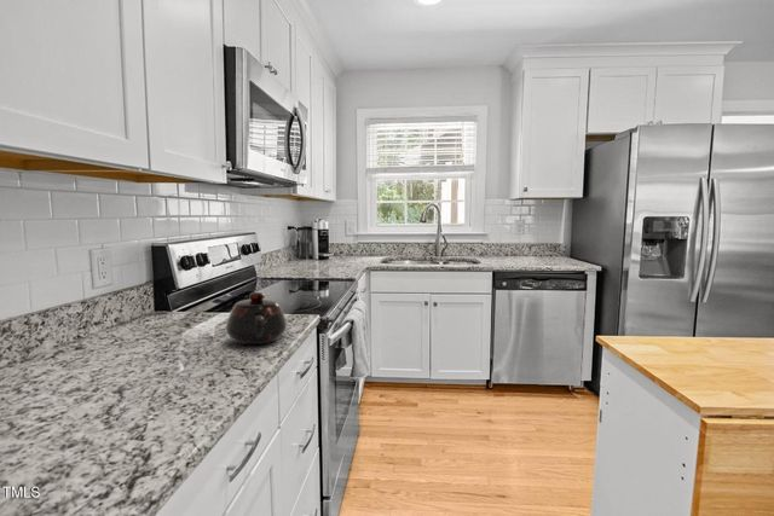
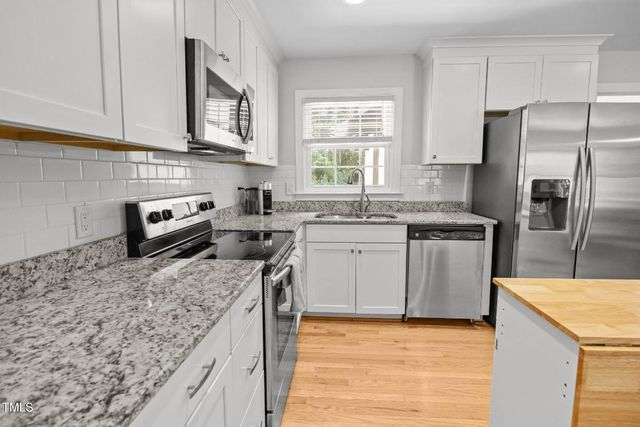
- teapot (256, 315)
